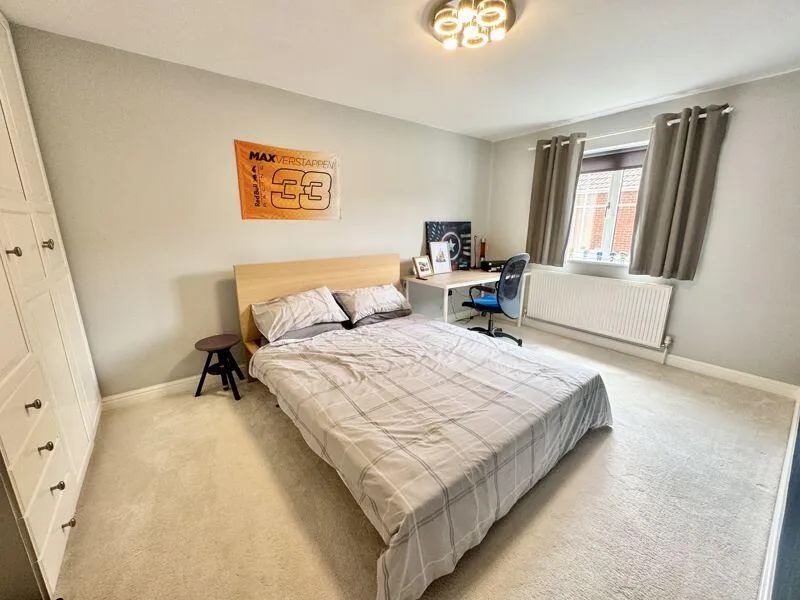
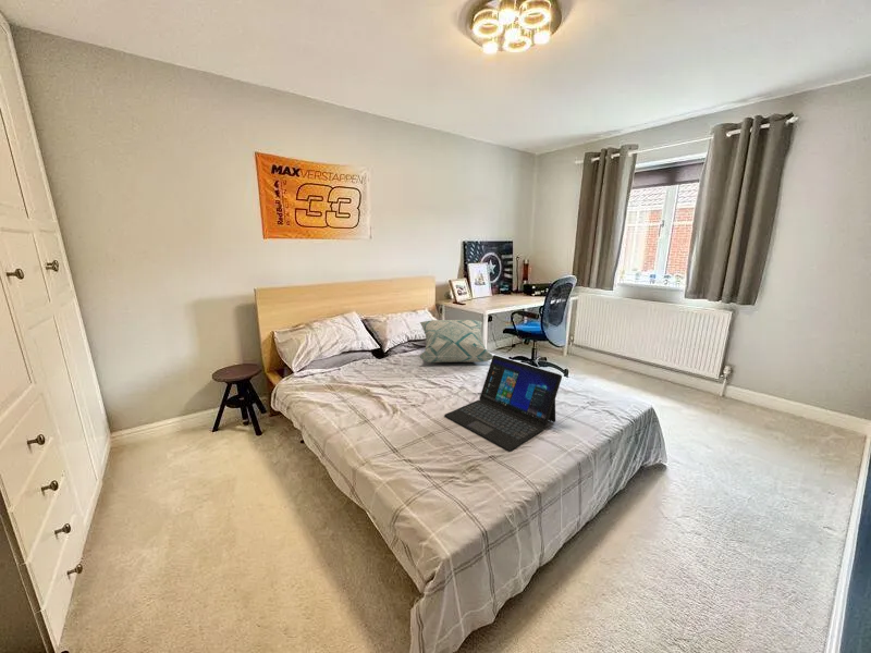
+ decorative pillow (453, 340)
+ laptop (501, 395)
